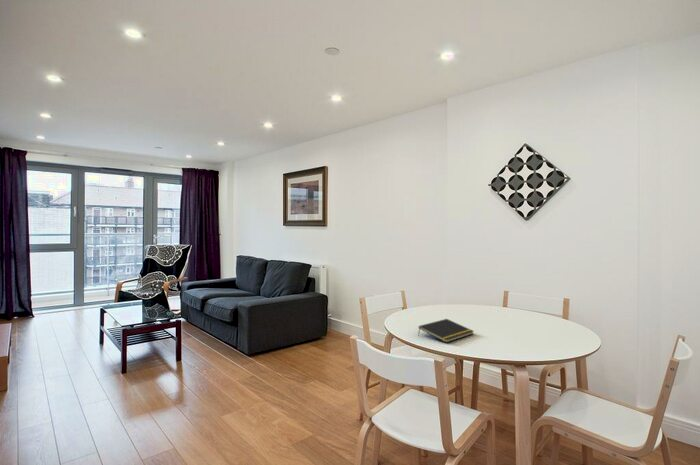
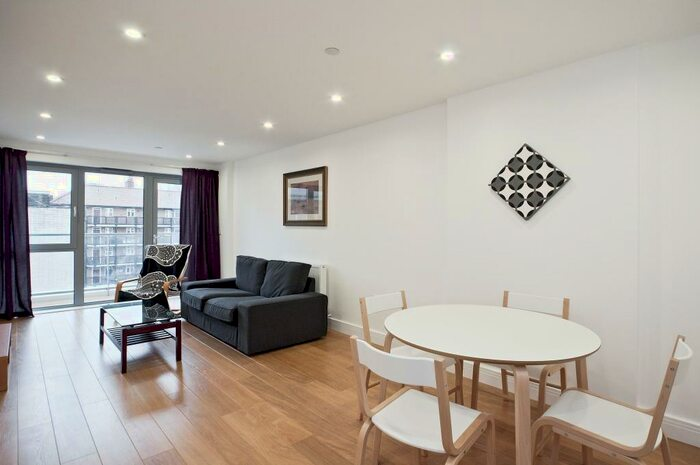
- notepad (446, 329)
